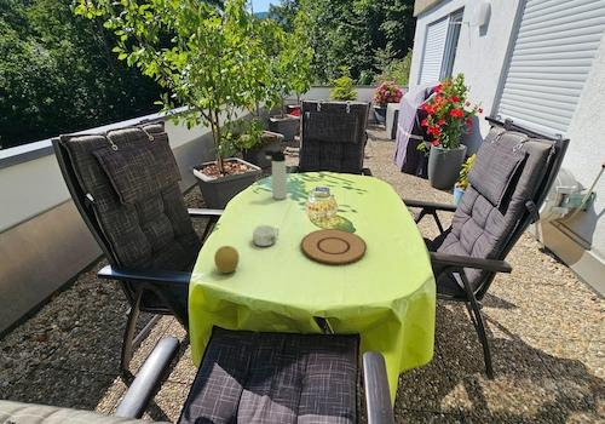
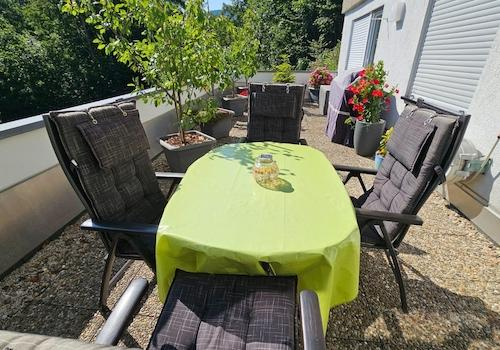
- plate (333, 245)
- thermos bottle (275, 174)
- fruit (226, 258)
- mug (266, 235)
